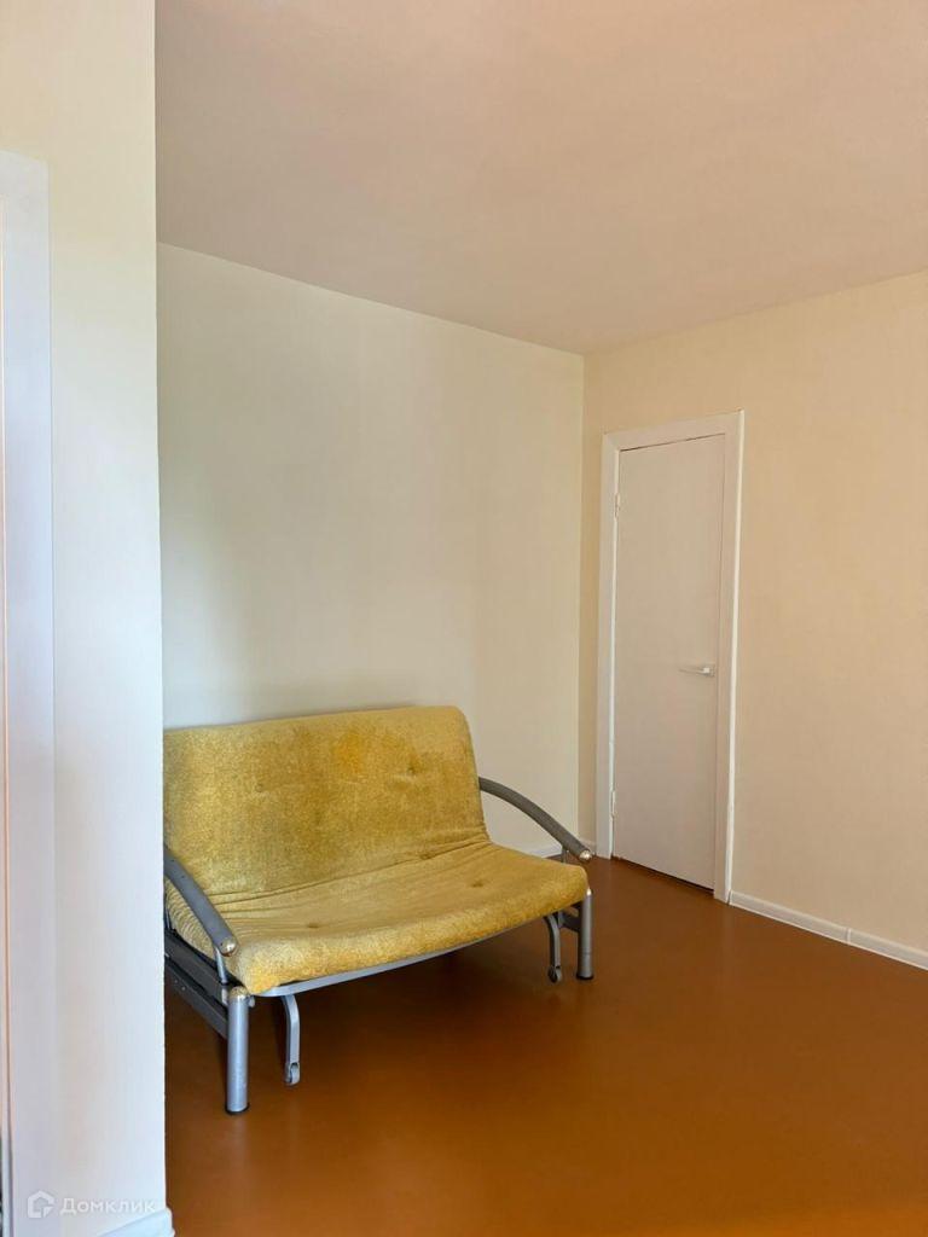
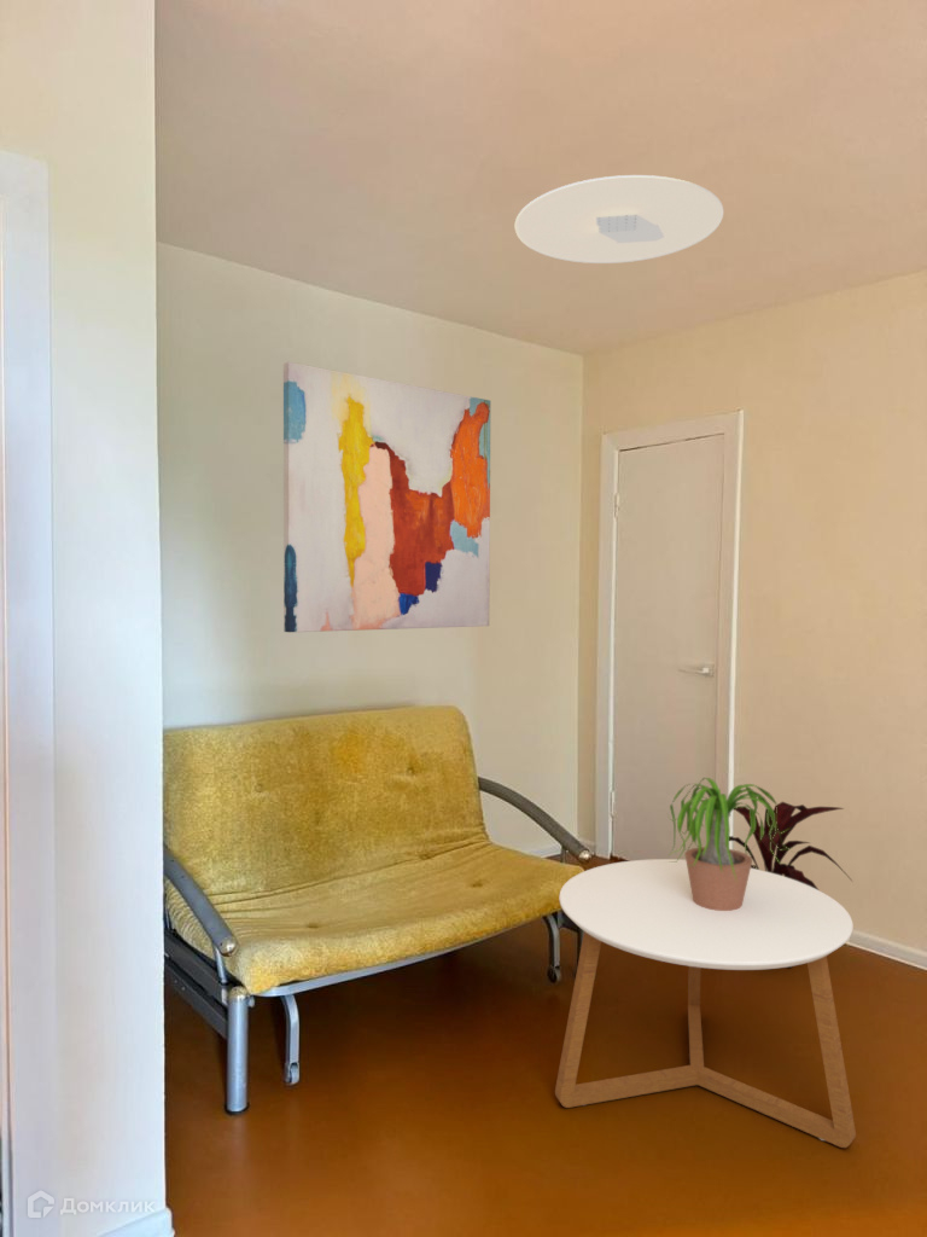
+ wall art (395, 506)
+ ceiling light (617, 214)
+ potted plant (719, 838)
+ coffee table (698, 989)
+ house plant (770, 872)
